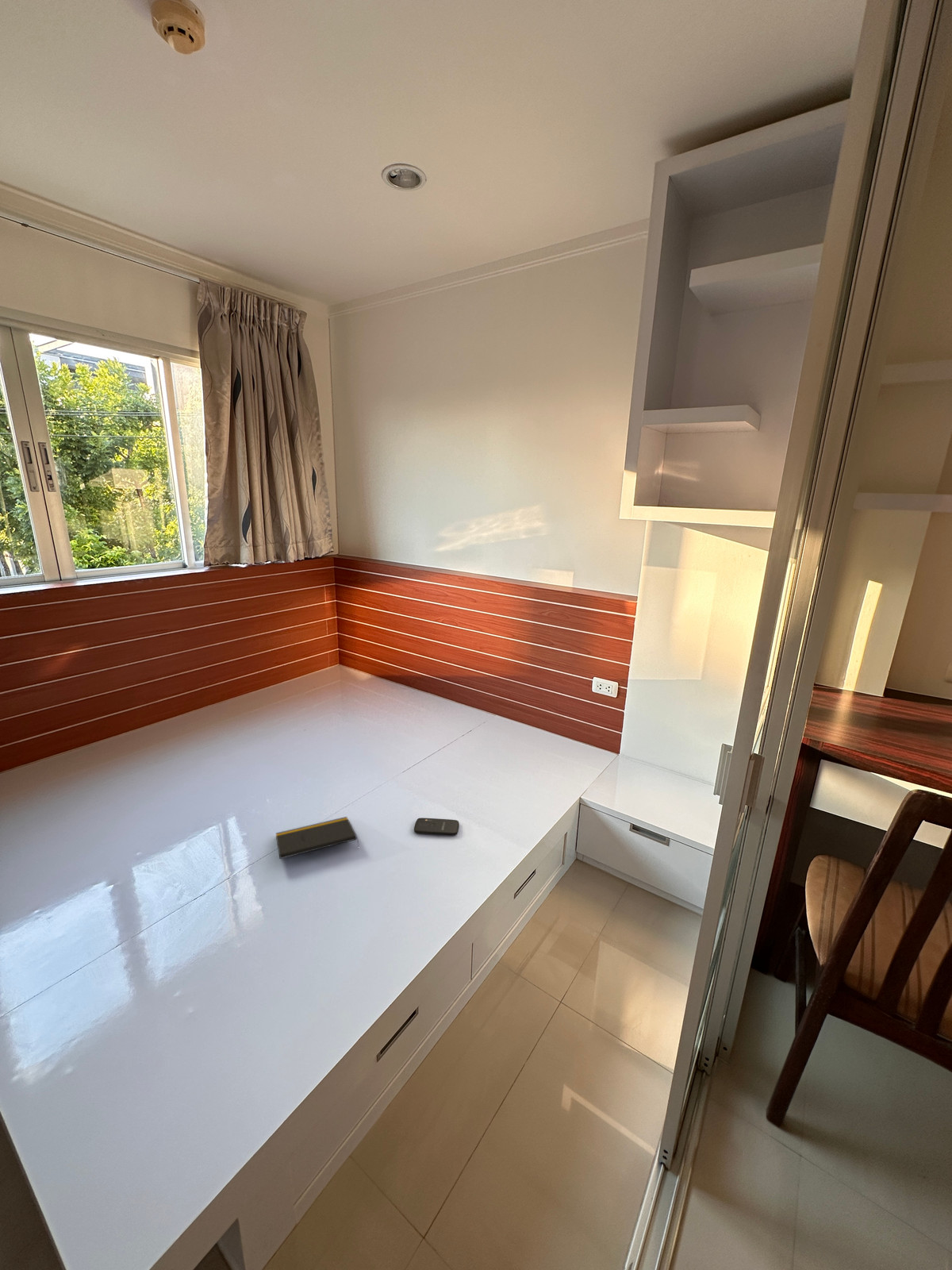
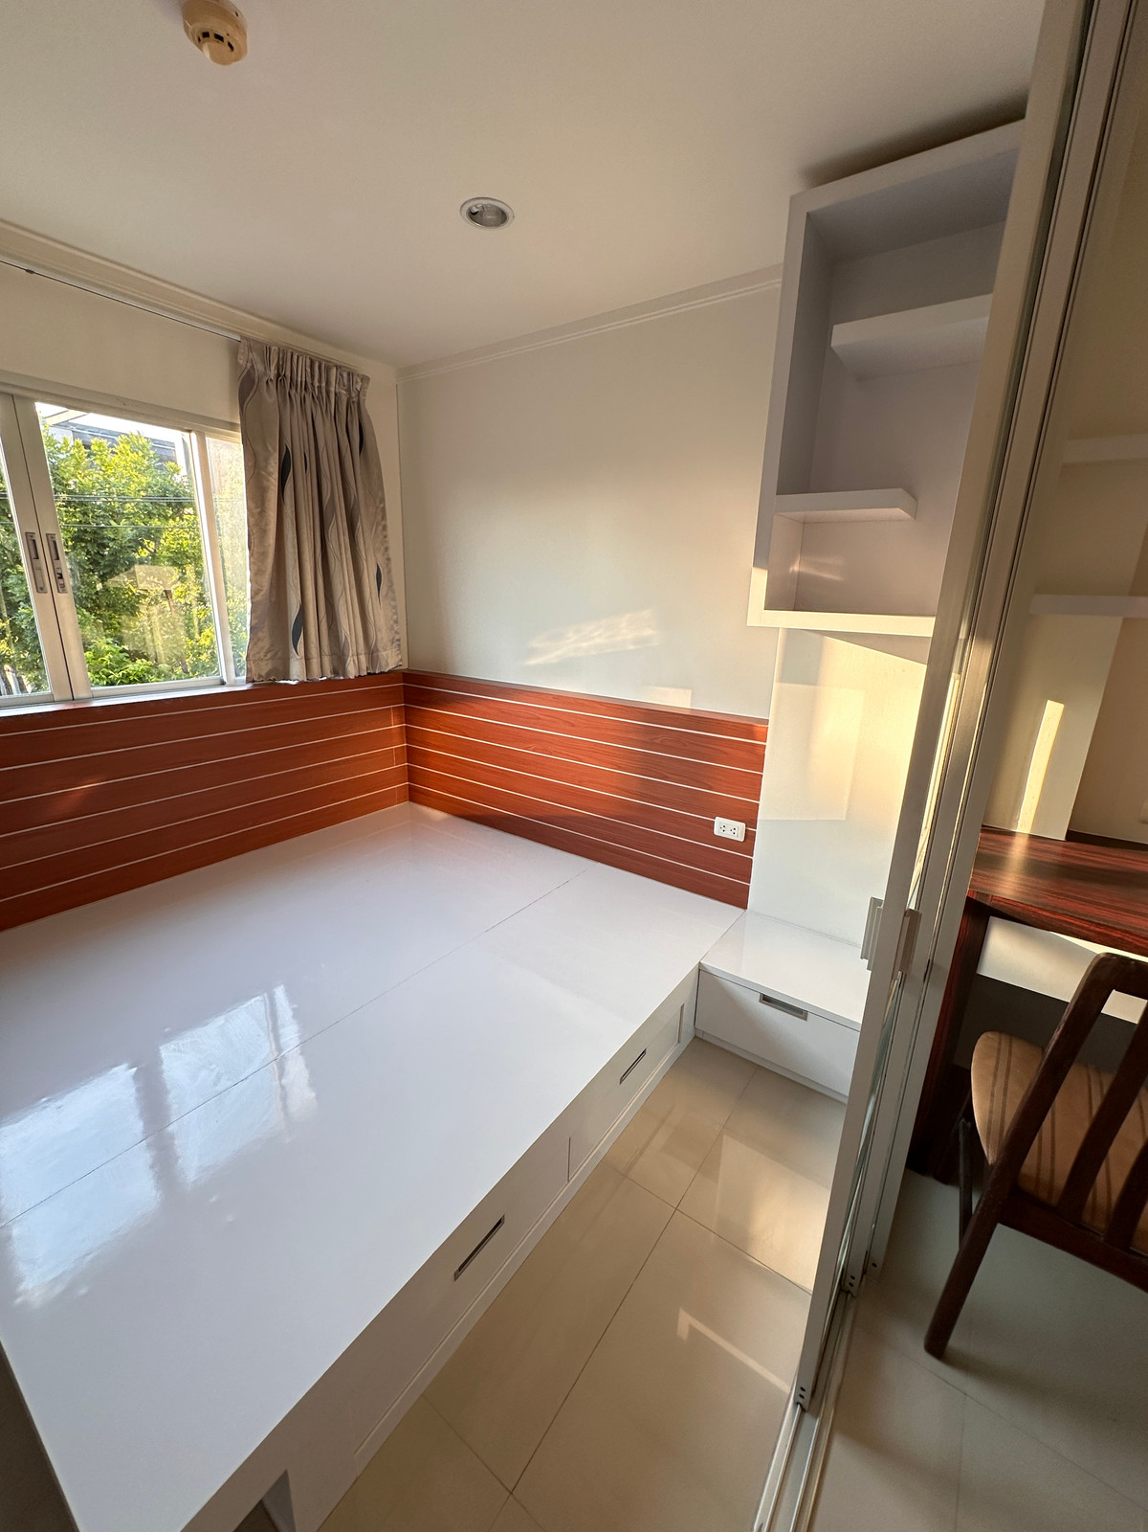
- smartphone (436, 826)
- notepad (315, 836)
